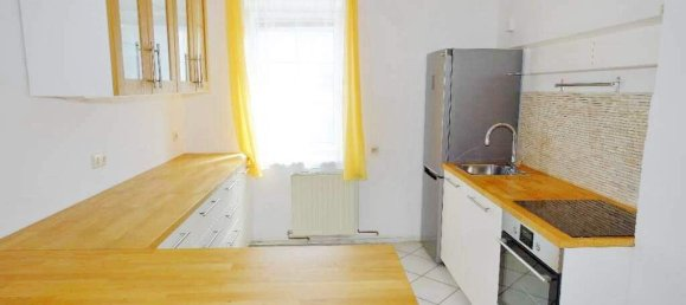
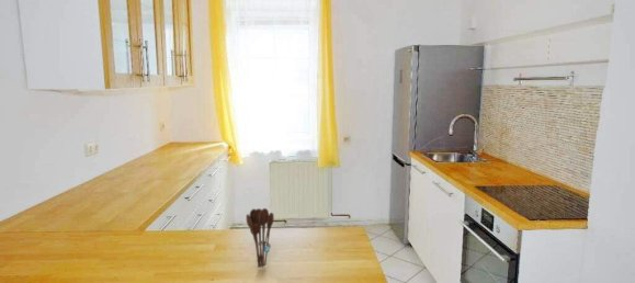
+ utensil holder (260, 236)
